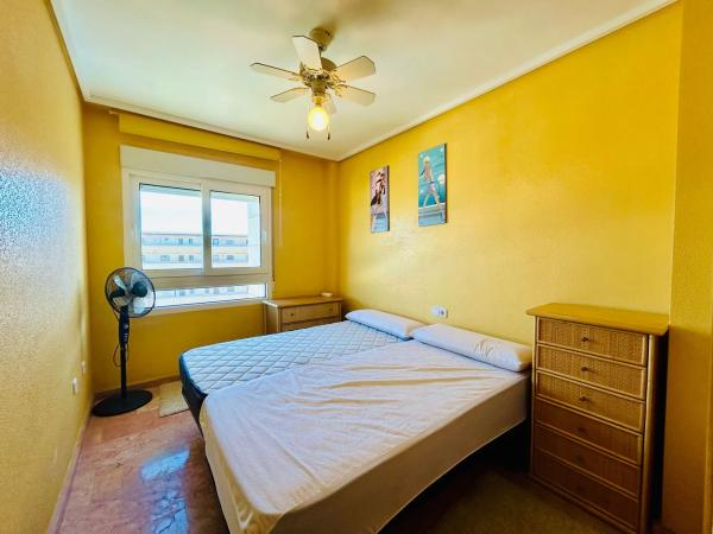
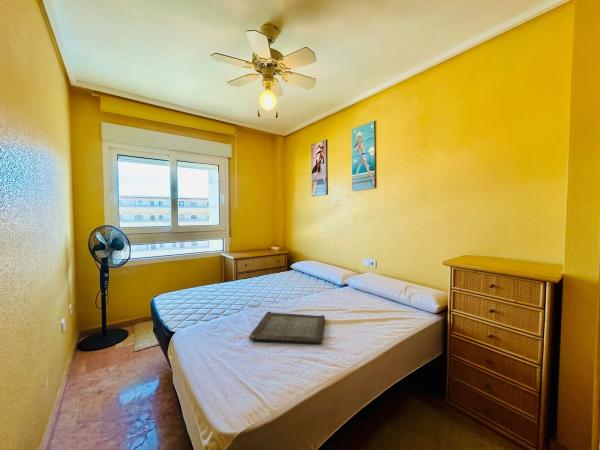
+ serving tray (290, 326)
